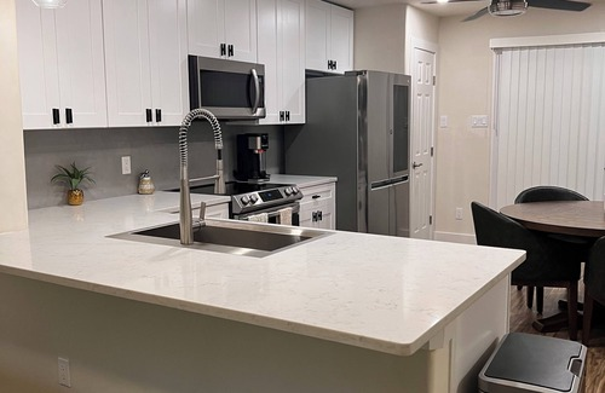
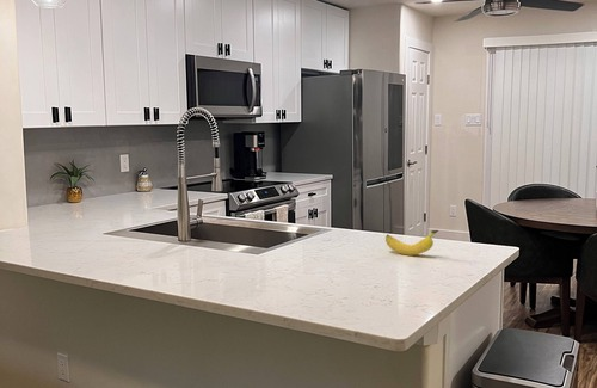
+ banana (411, 245)
